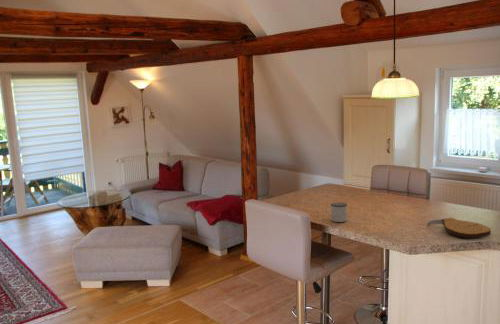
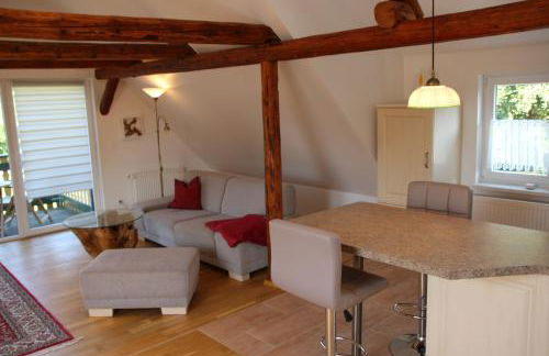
- mug (336, 212)
- key chain (455, 224)
